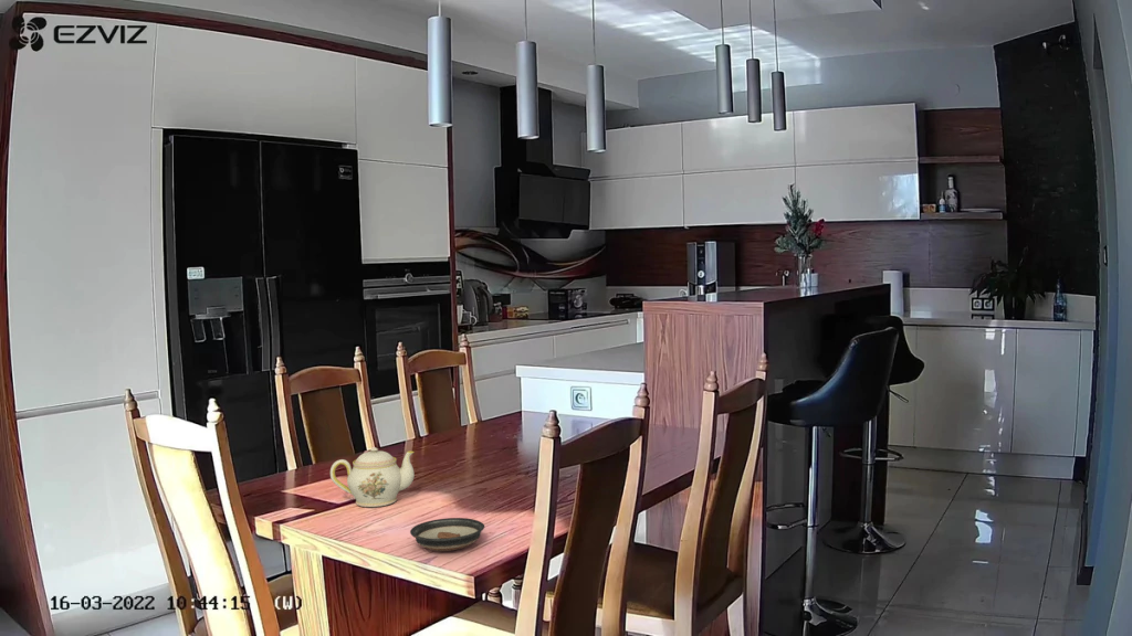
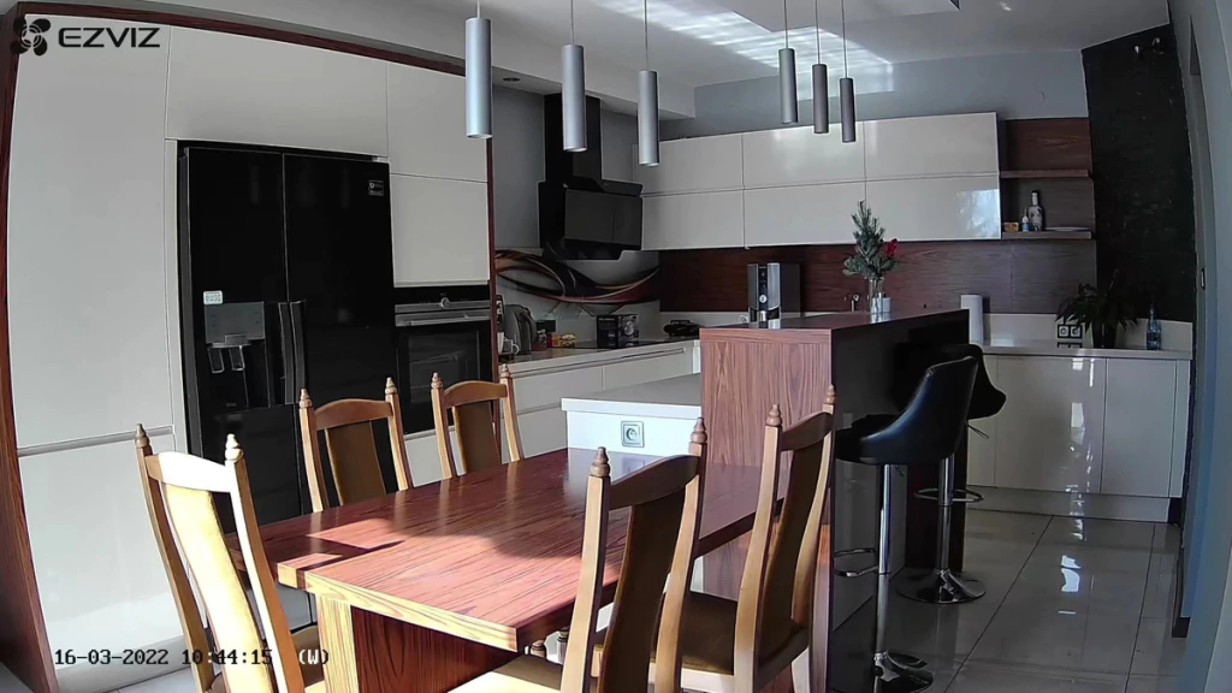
- saucer (448, 537)
- teapot (373, 475)
